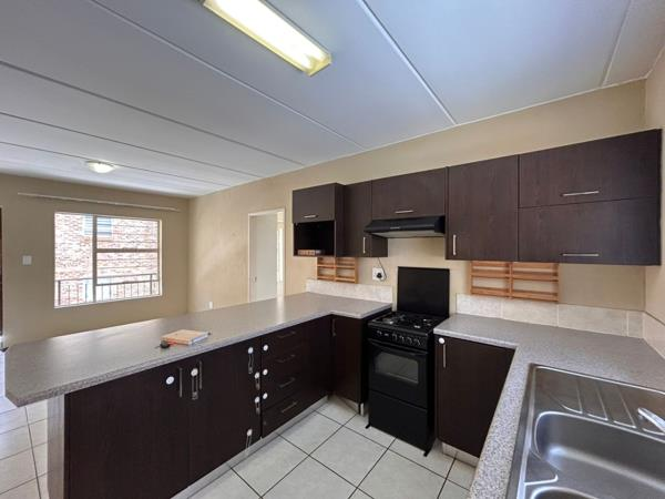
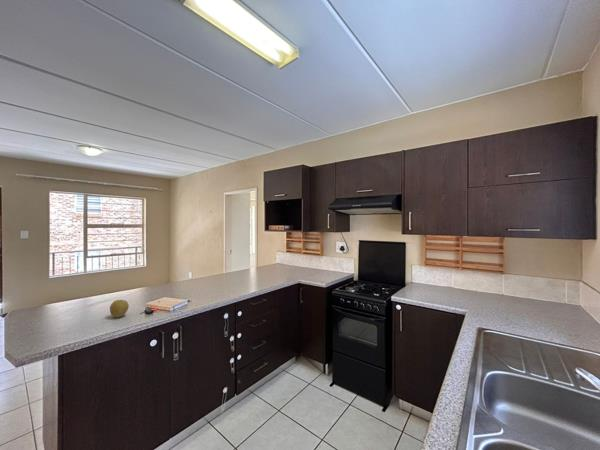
+ fruit (119, 308)
